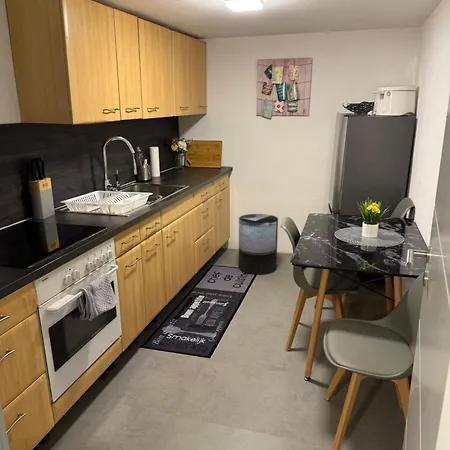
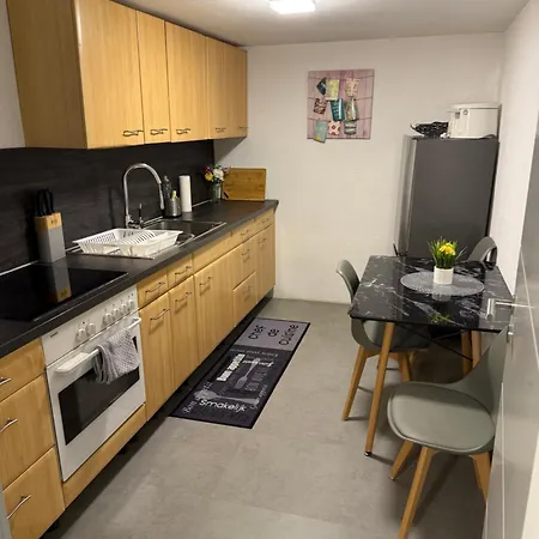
- trash can (257, 243)
